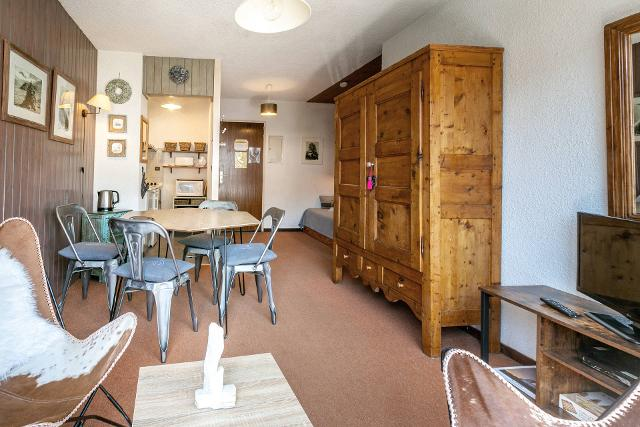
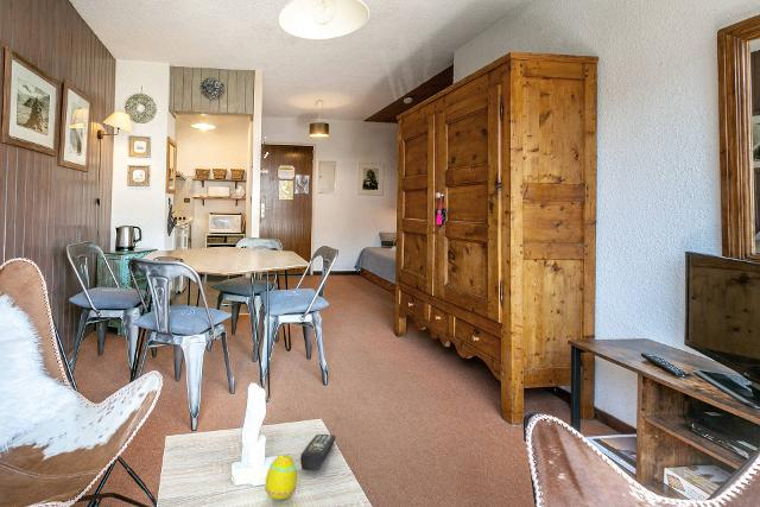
+ egg (280, 476)
+ remote control (318, 448)
